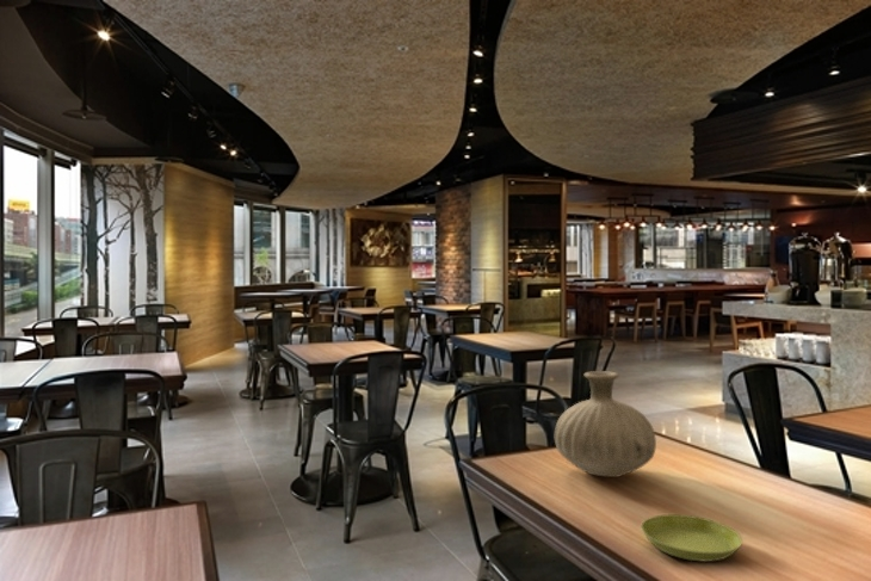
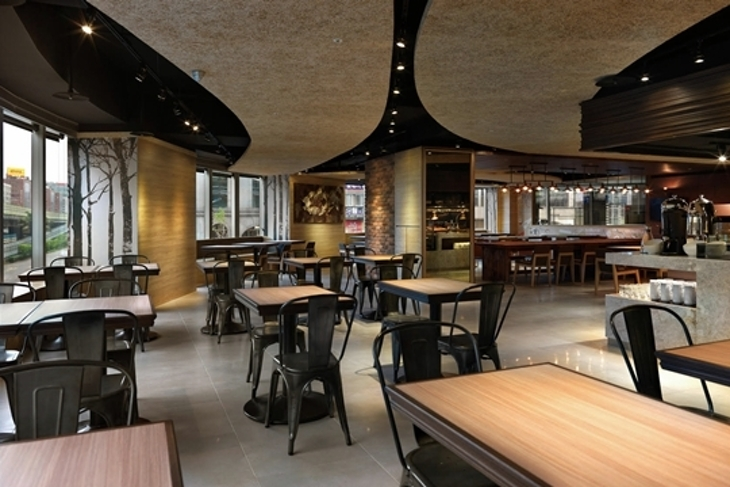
- saucer (690, 538)
- vase (604, 422)
